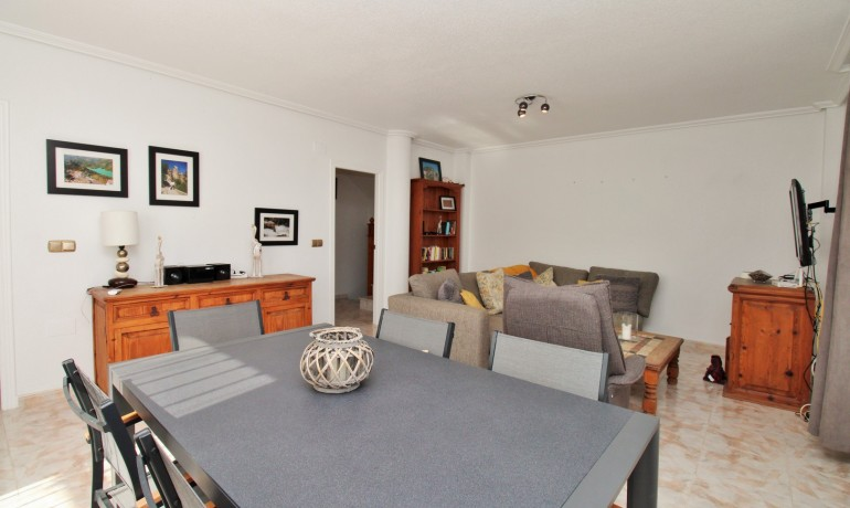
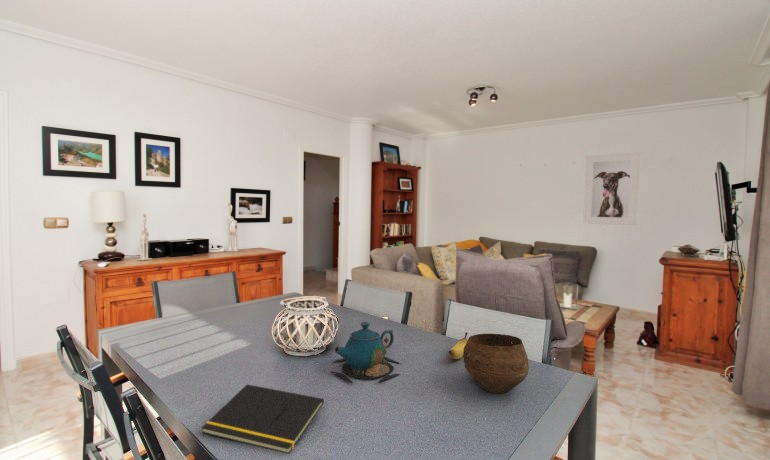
+ notepad (265, 414)
+ bowl (495, 361)
+ banana (458, 347)
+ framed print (610, 189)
+ teapot (367, 345)
